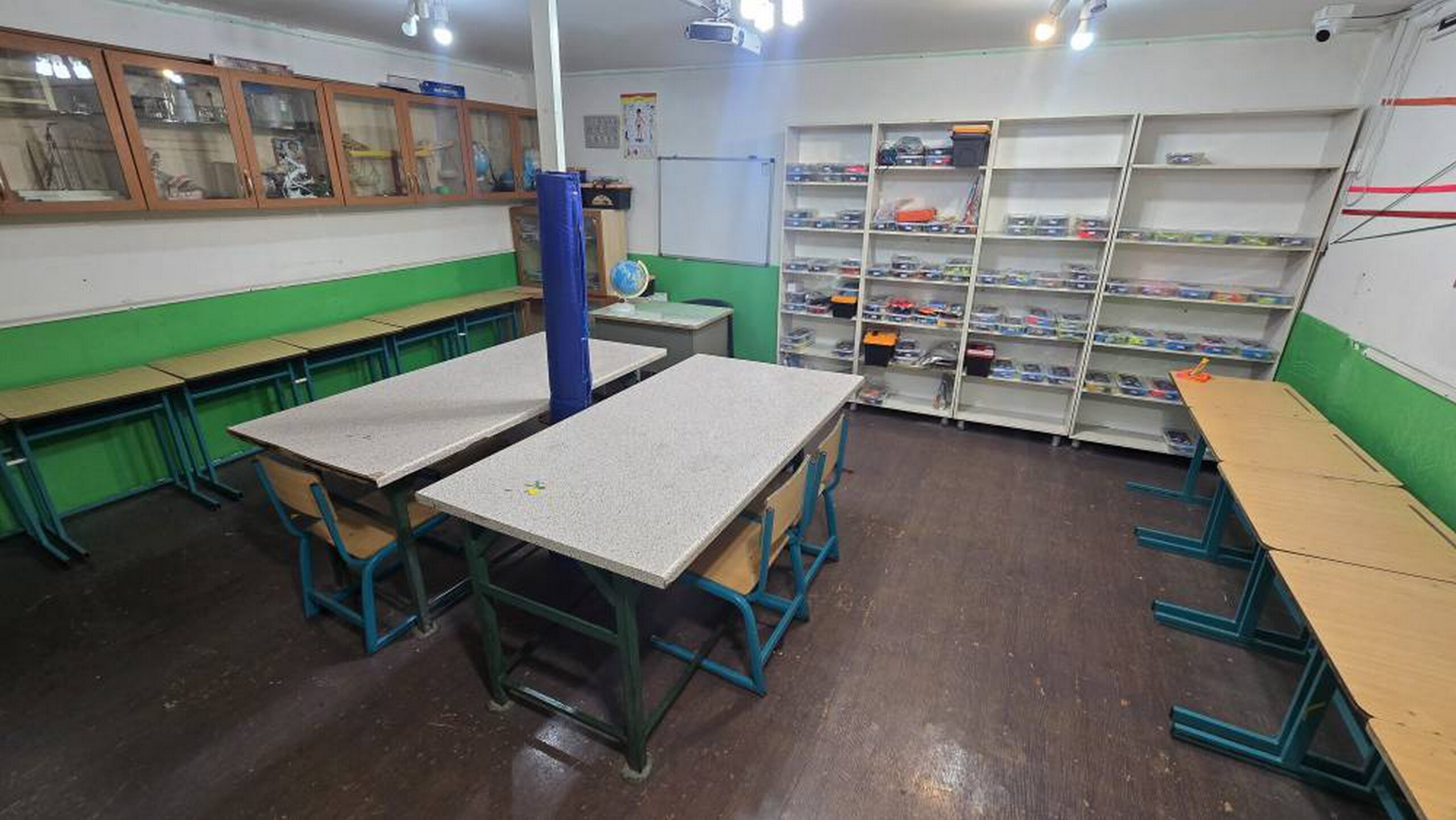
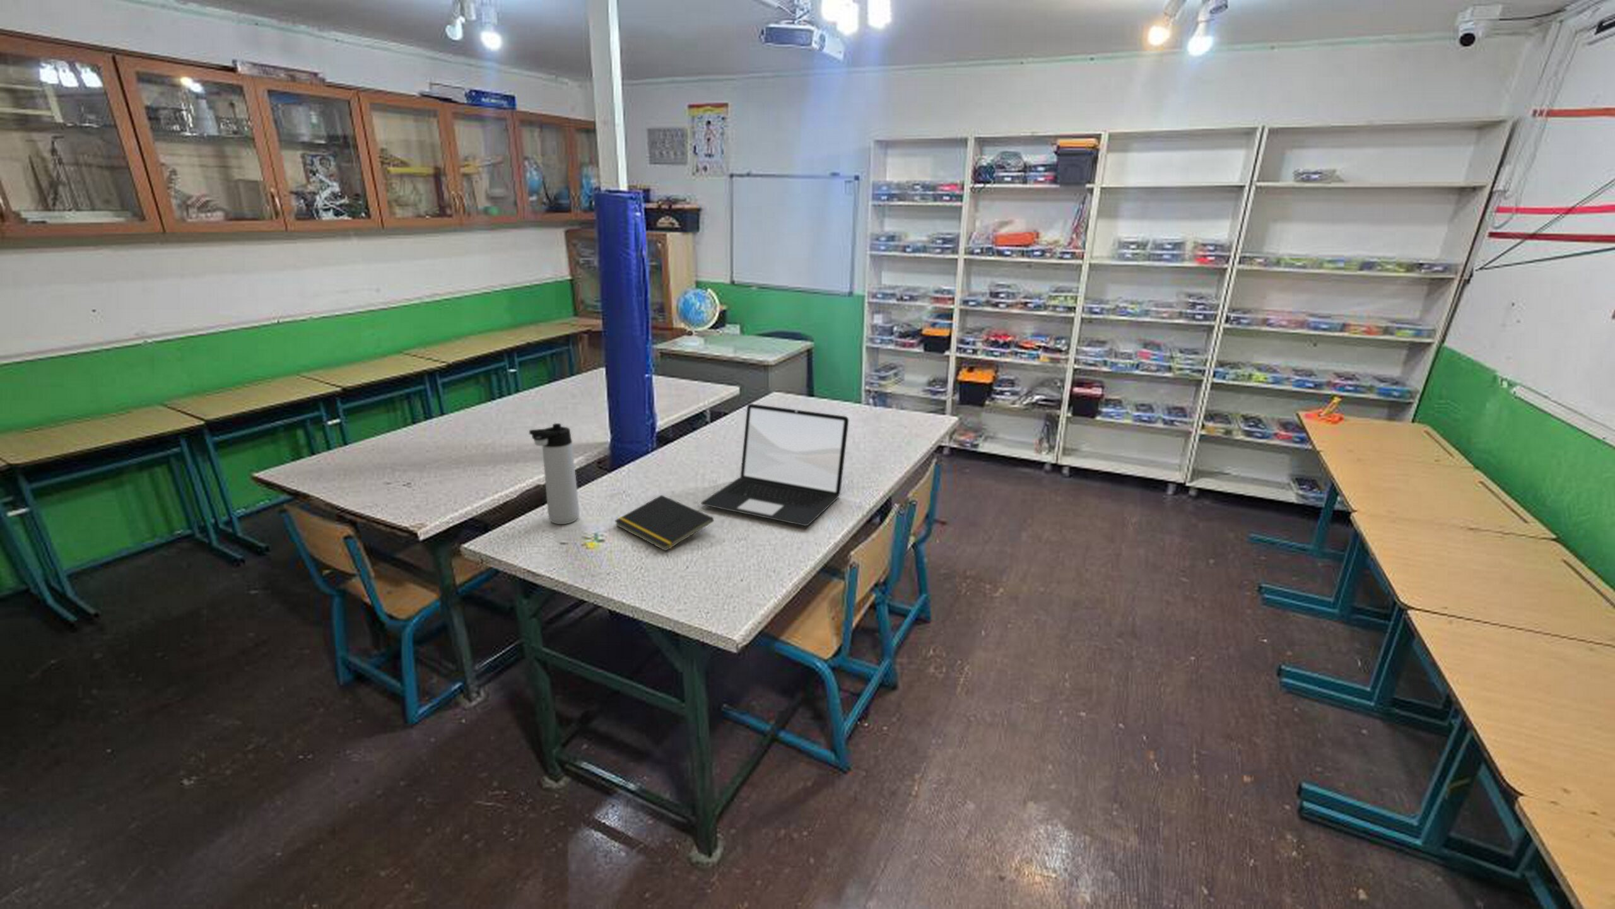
+ laptop (775, 460)
+ notepad (663, 521)
+ thermos bottle (555, 474)
